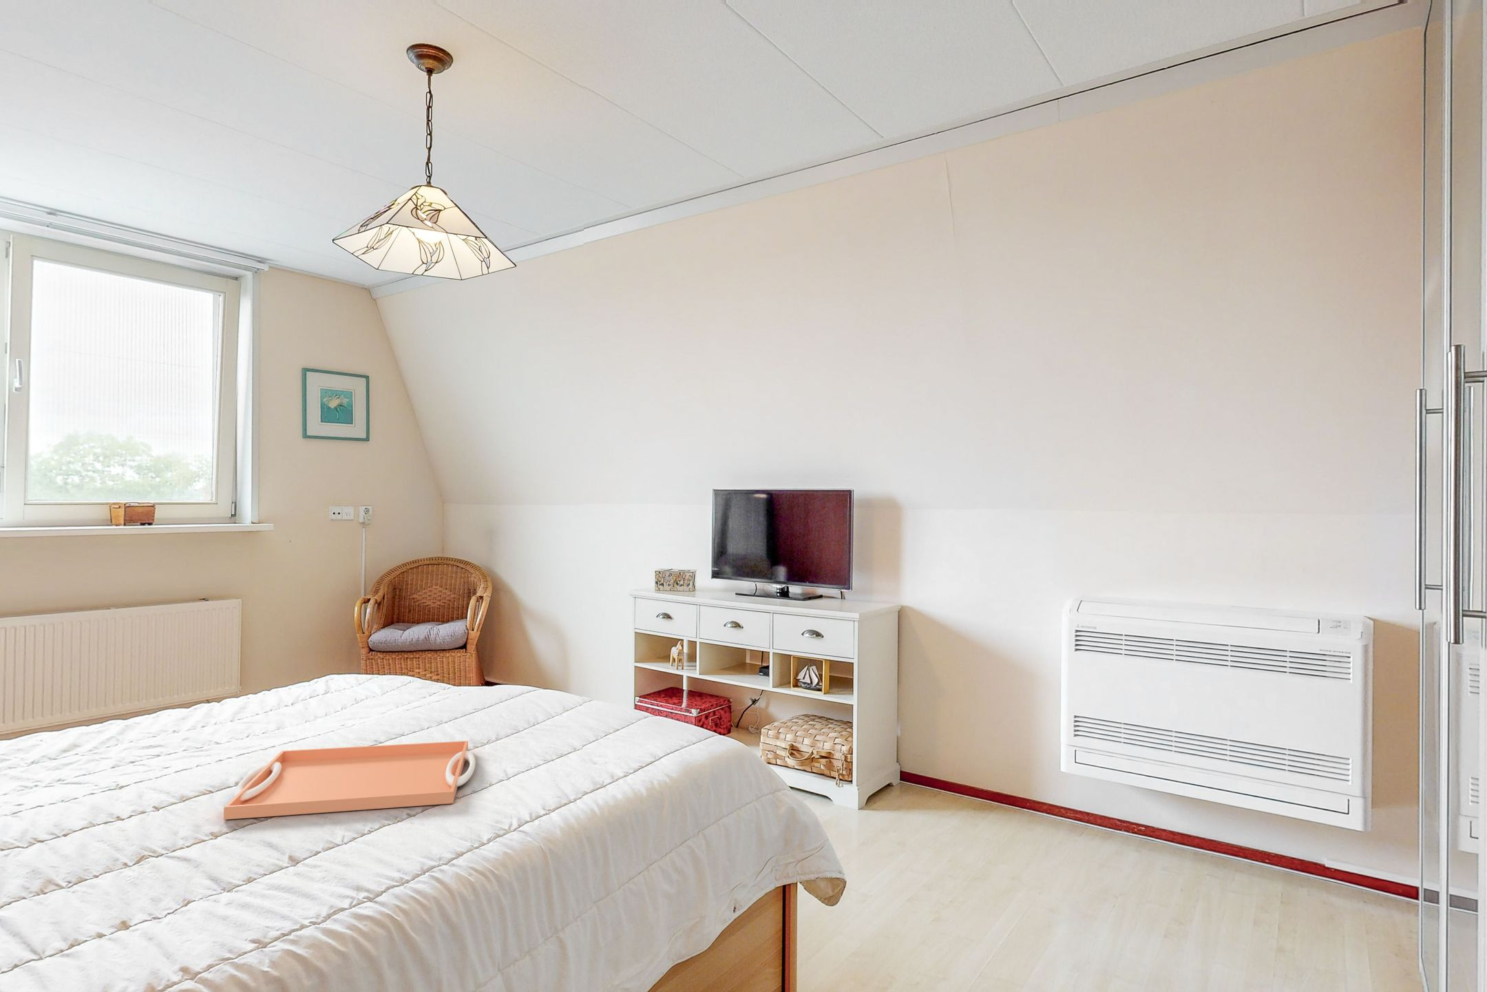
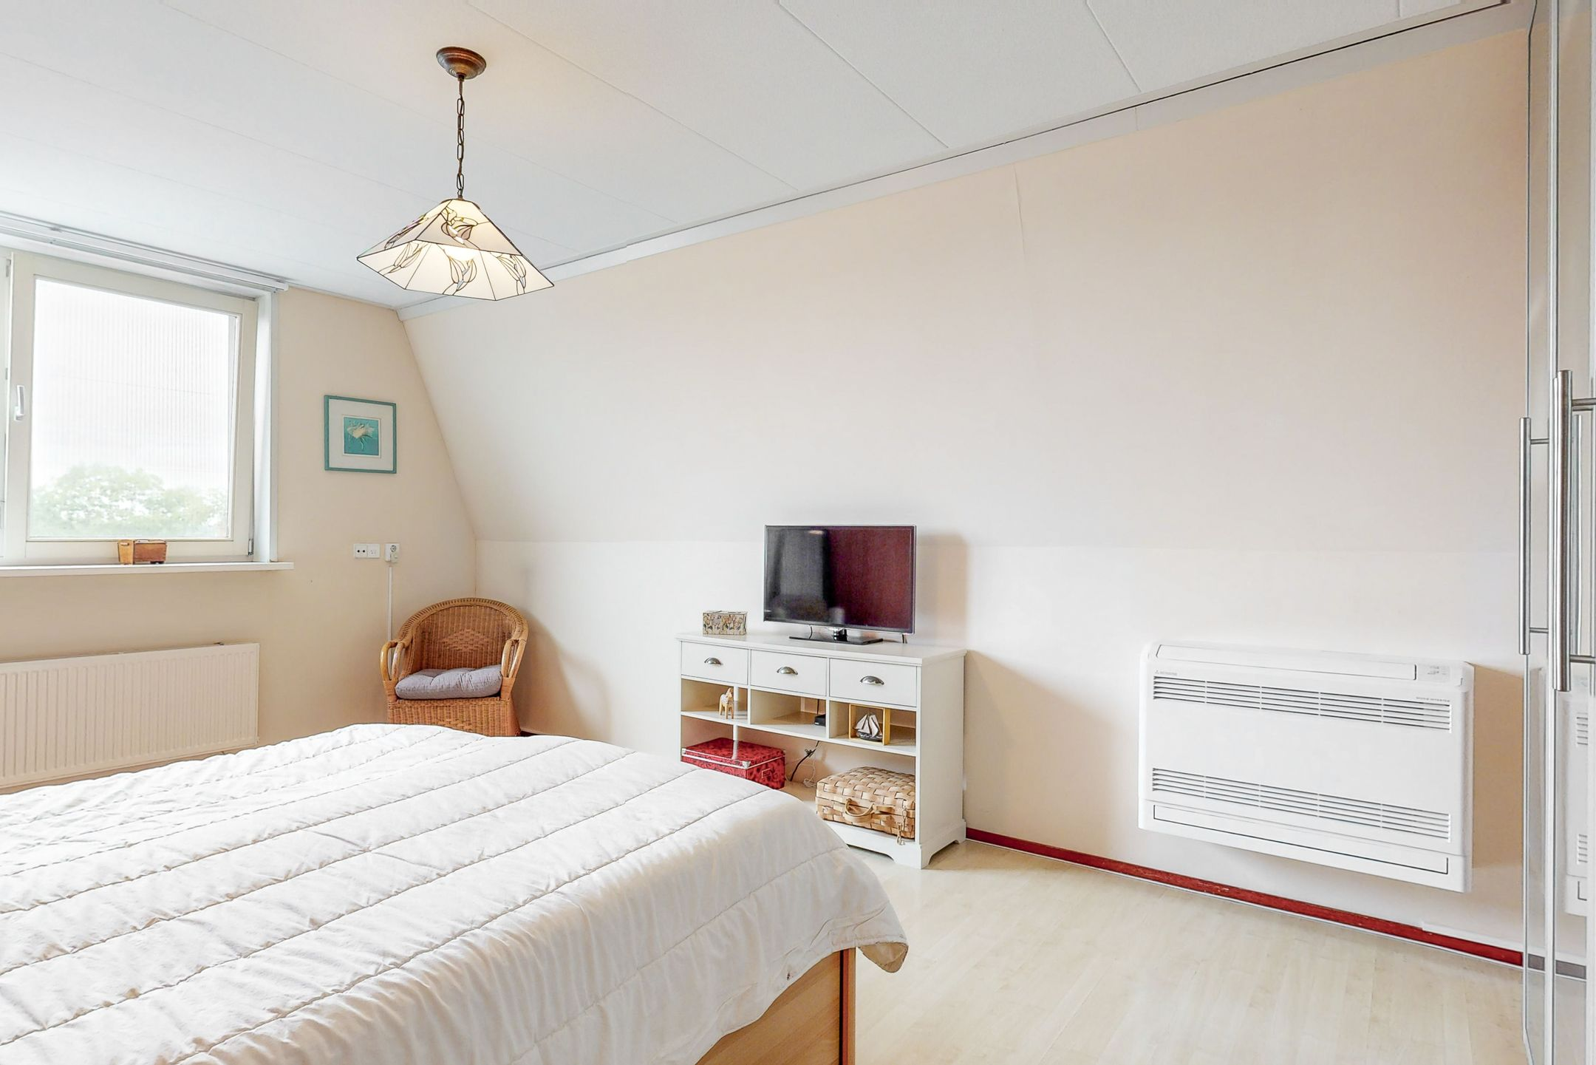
- serving tray (361, 775)
